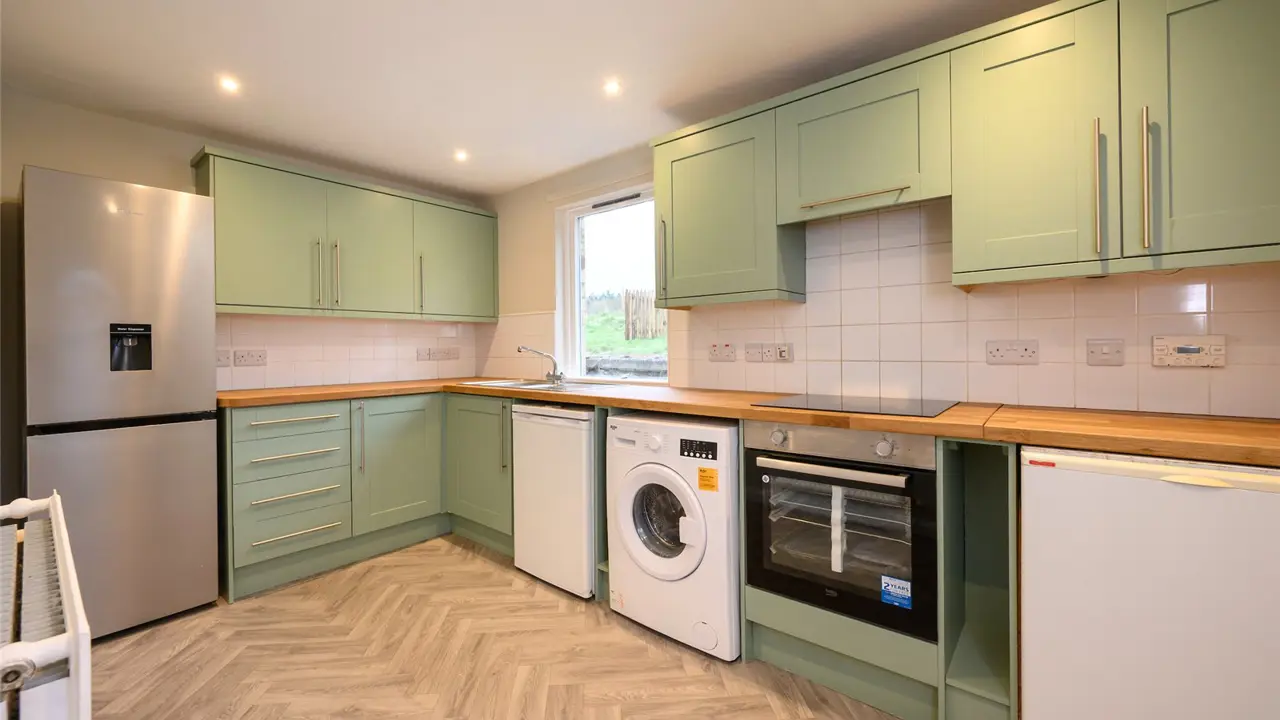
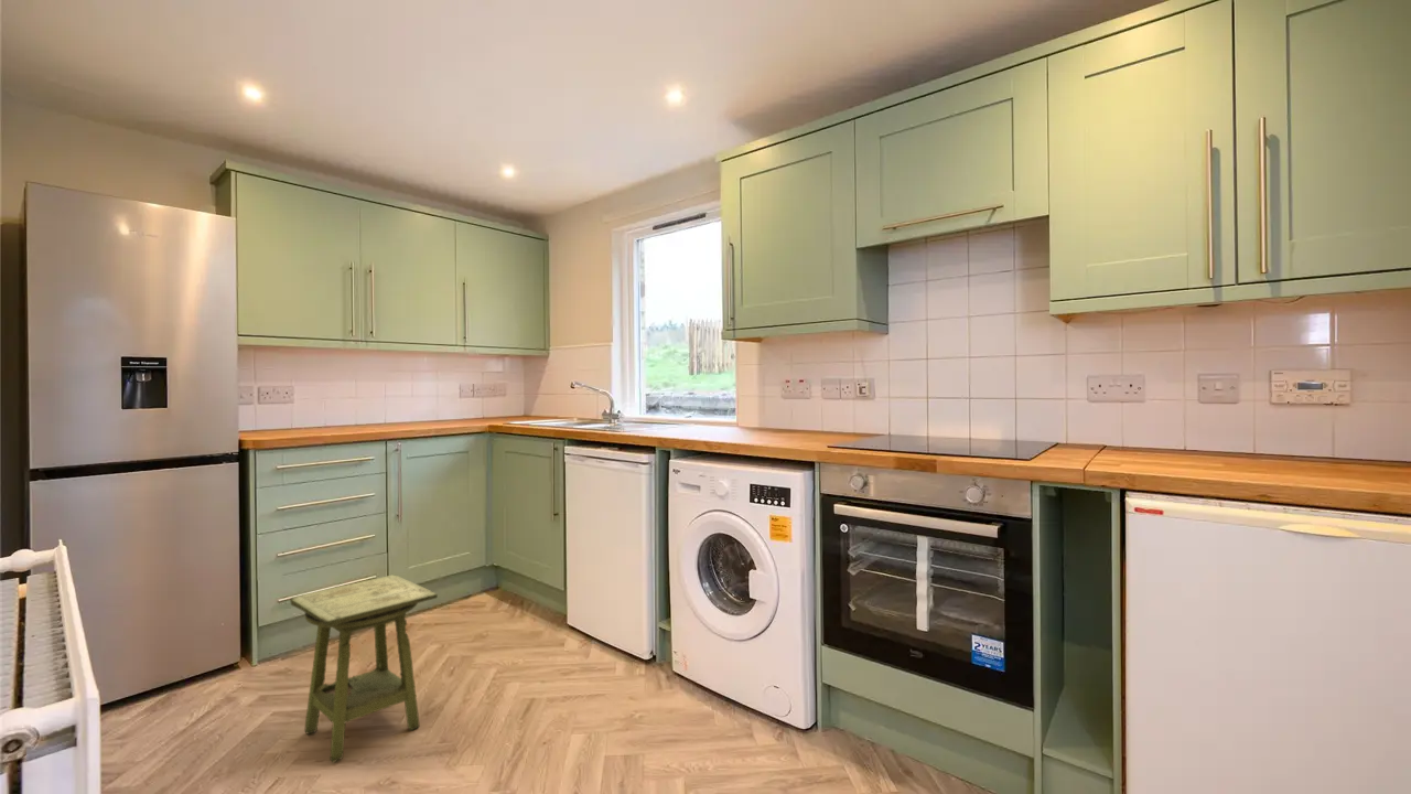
+ side table (364, 673)
